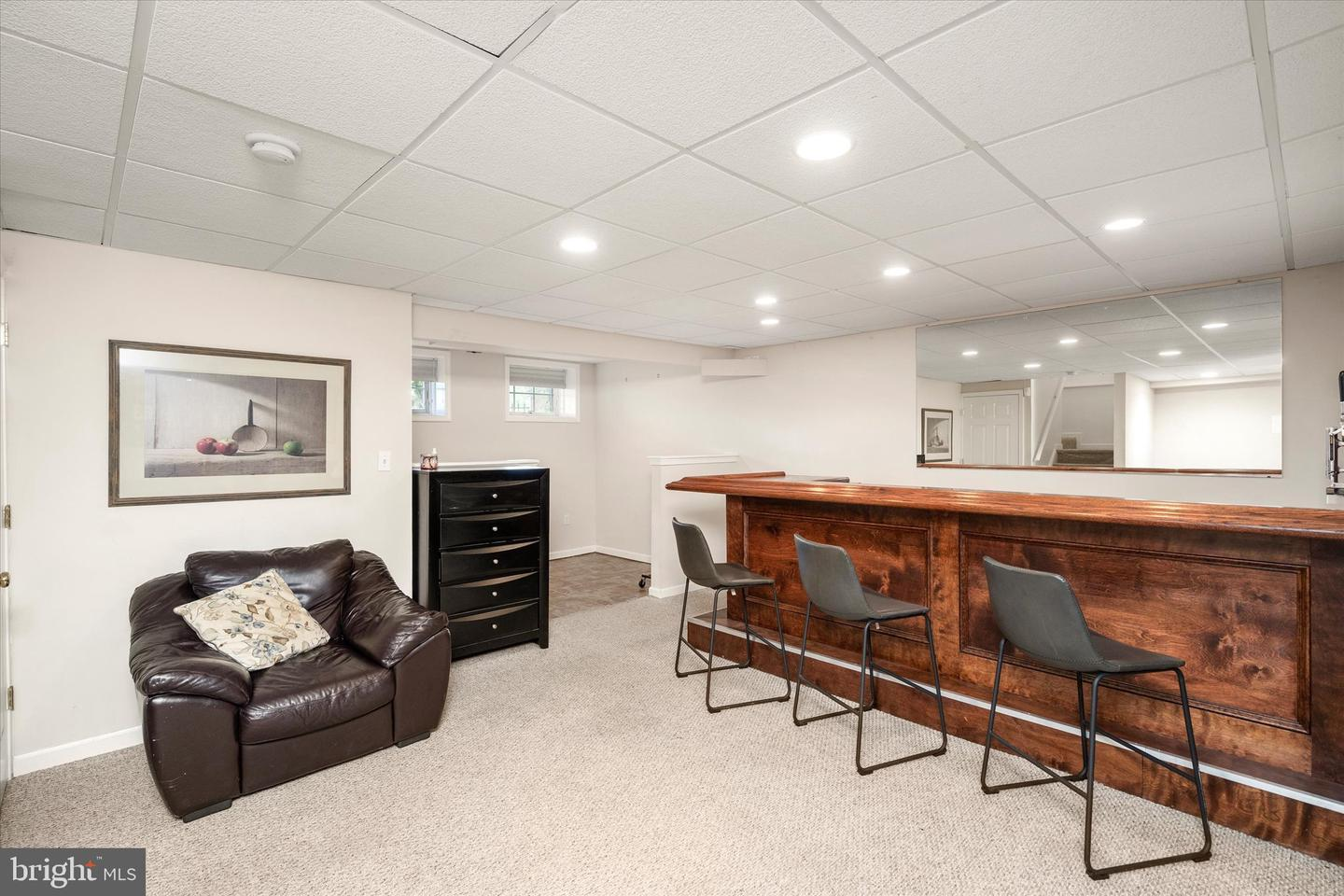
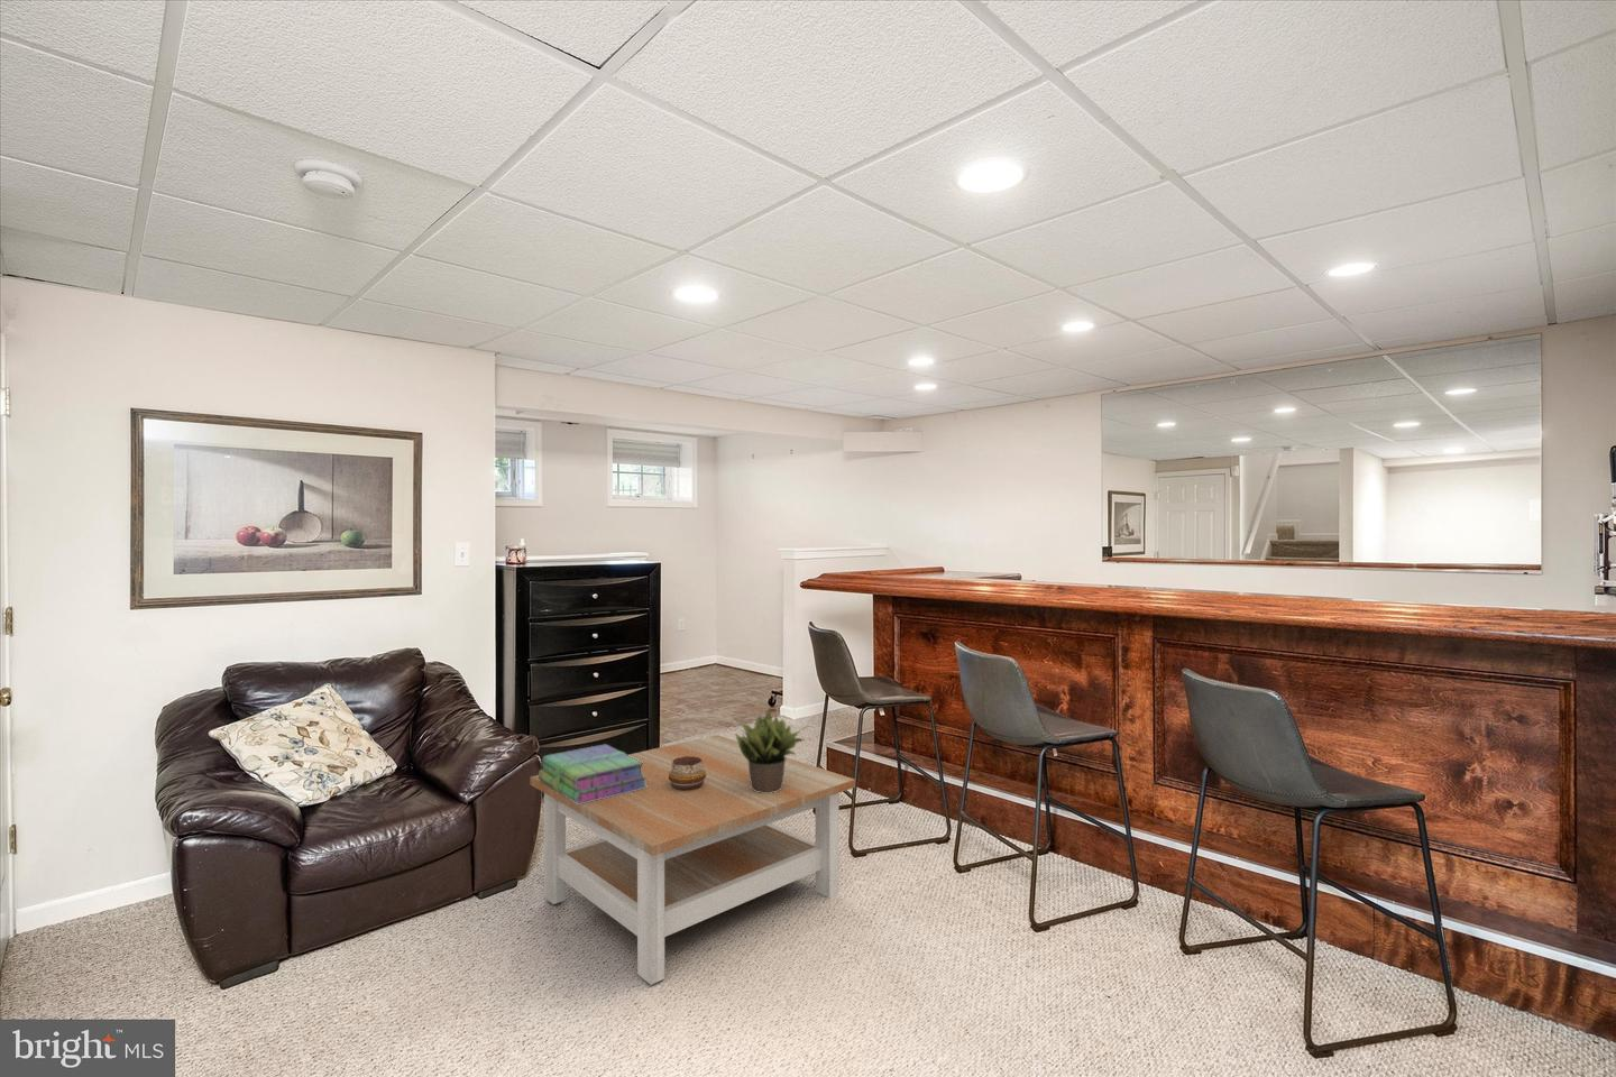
+ coffee table (691, 837)
+ stack of books (592, 770)
+ decorative bowl (687, 772)
+ potted plant (776, 748)
